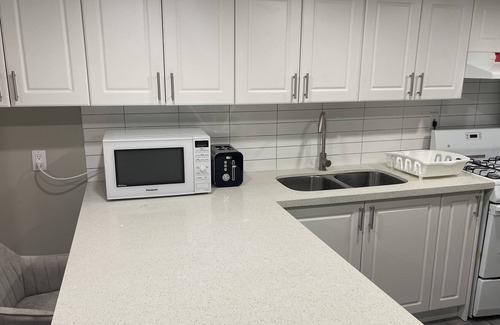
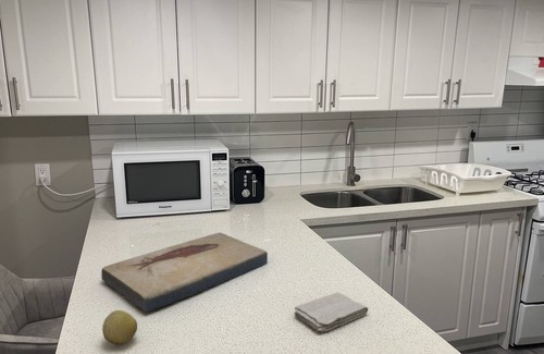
+ washcloth (330, 309)
+ fish fossil (189, 264)
+ fruit (120, 327)
